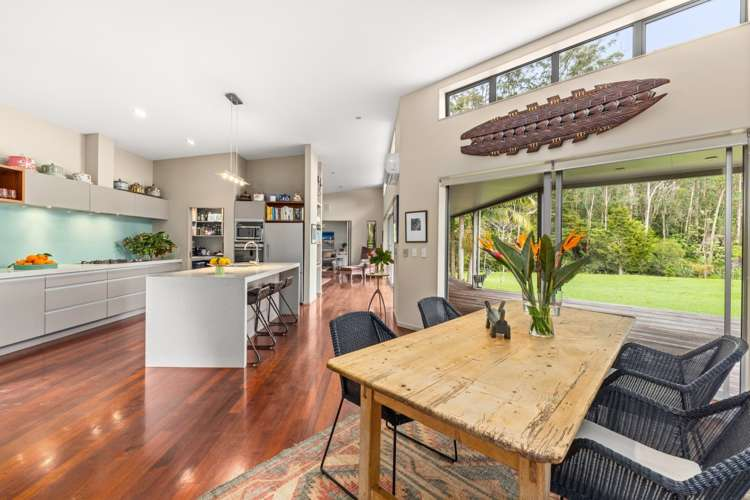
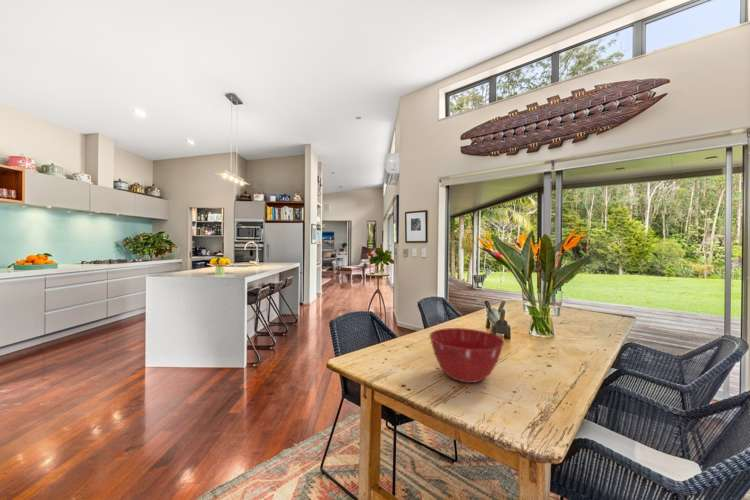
+ mixing bowl (465, 356)
